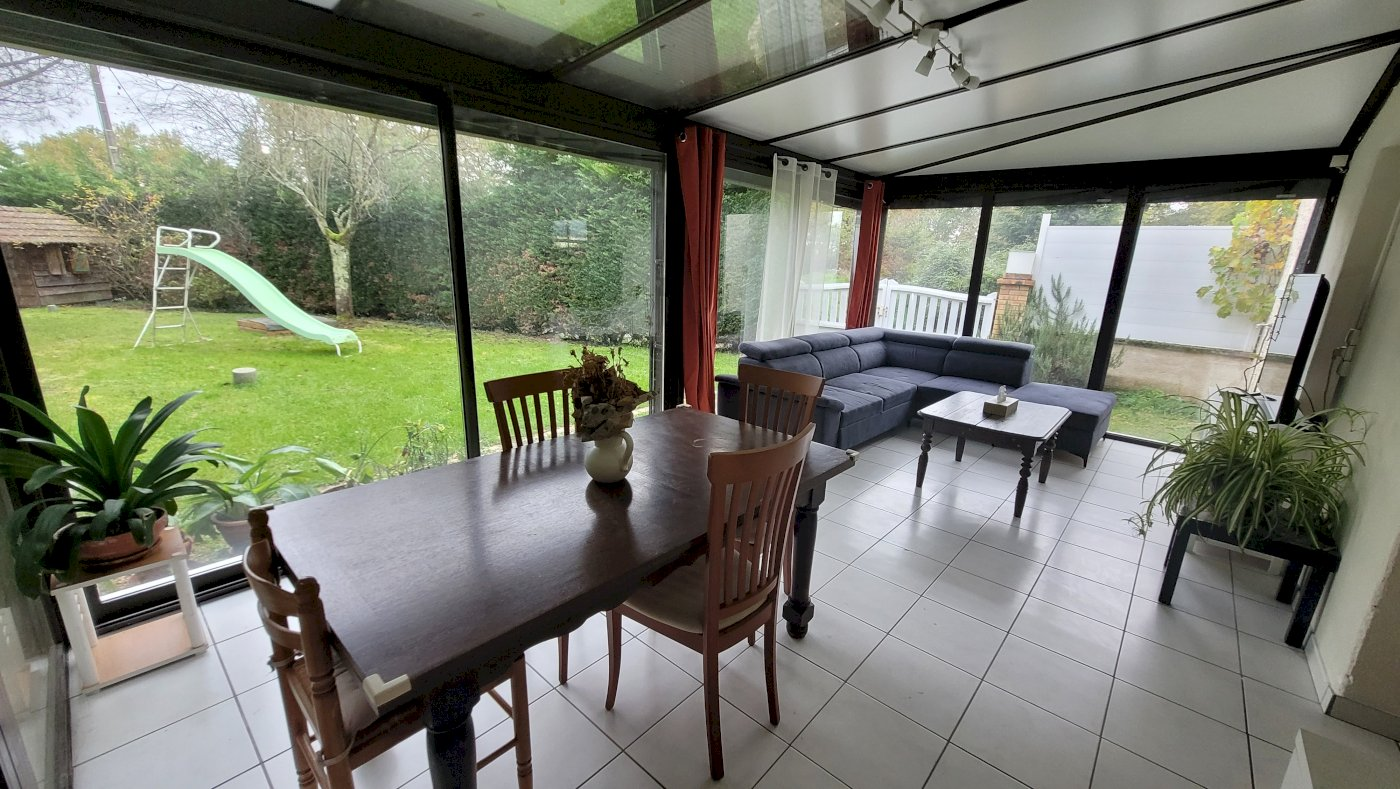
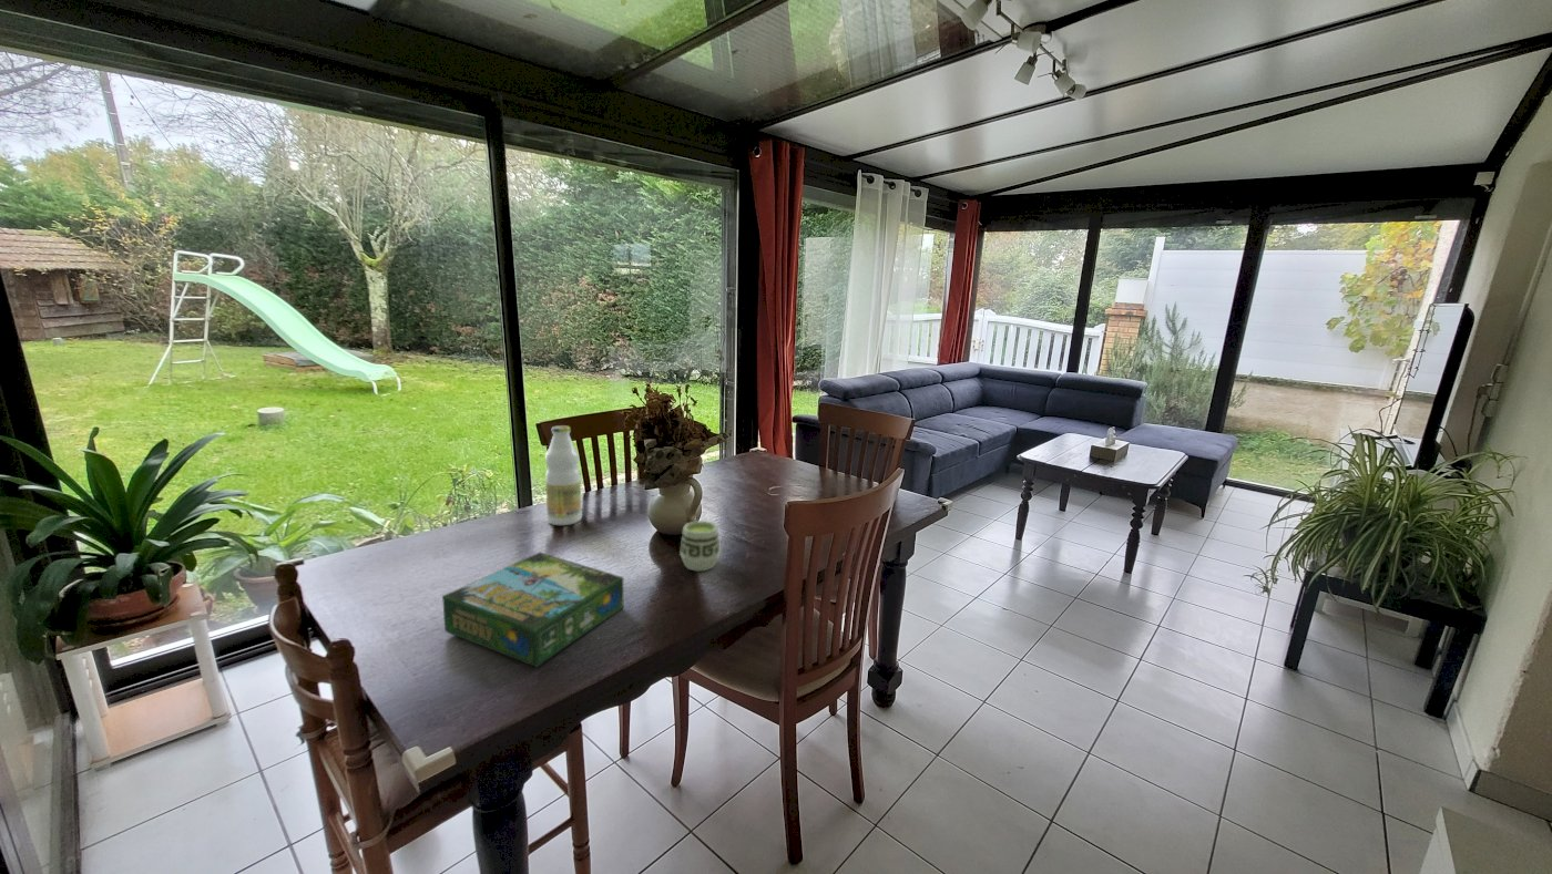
+ board game (538, 603)
+ cup (700, 545)
+ bottle (562, 474)
